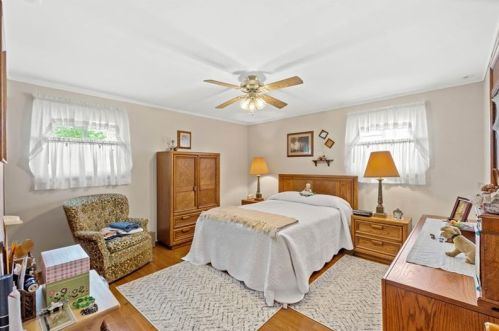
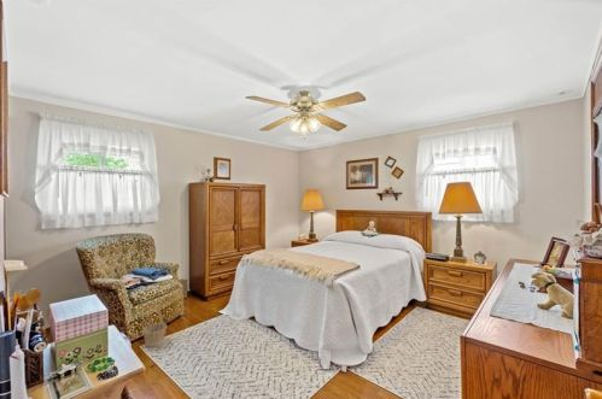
+ basket (154, 325)
